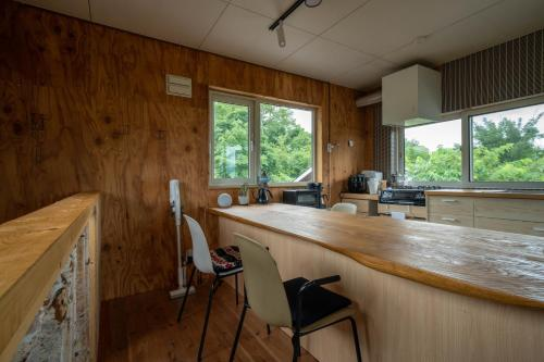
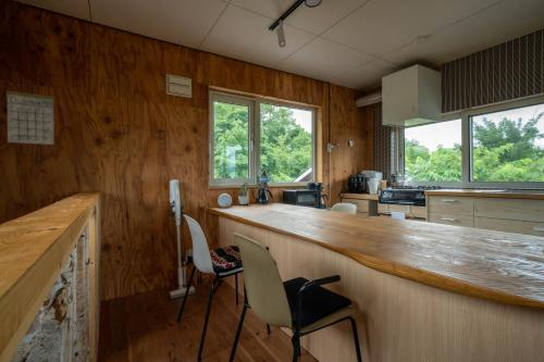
+ calendar (30, 112)
